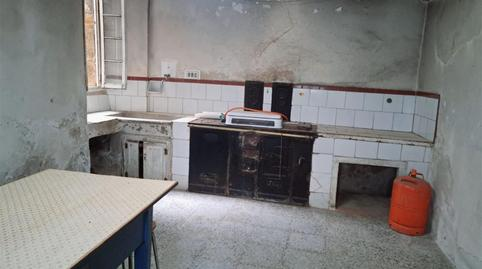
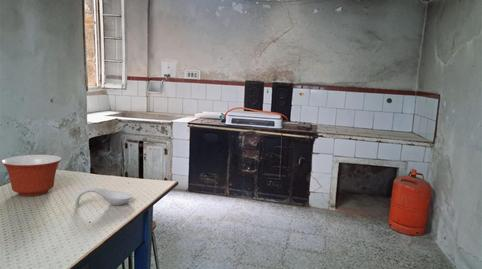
+ mixing bowl (33, 175)
+ spoon rest (104, 196)
